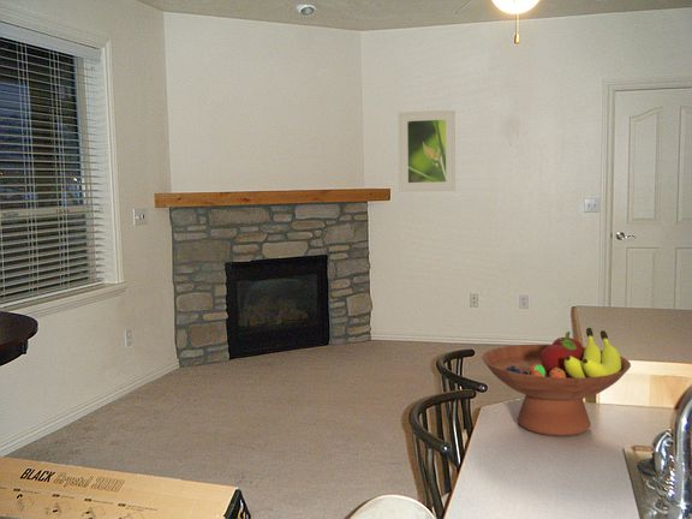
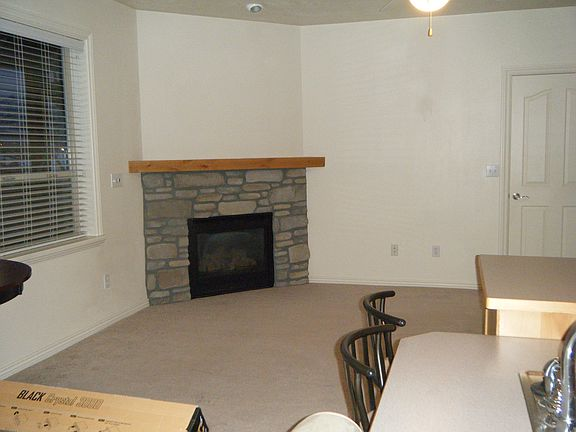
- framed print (426, 151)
- fruit bowl (553, 380)
